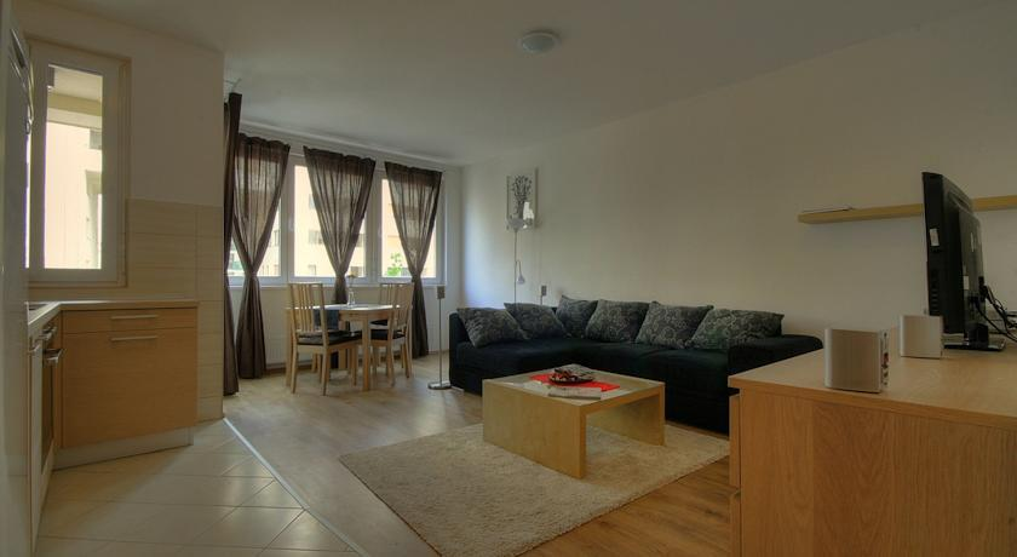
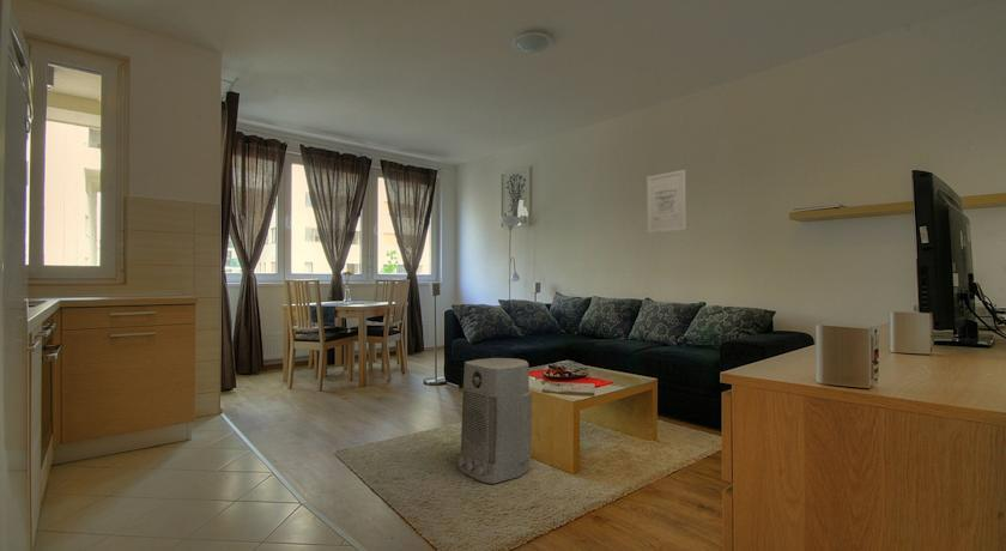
+ air purifier (497, 414)
+ wall art (665, 202)
